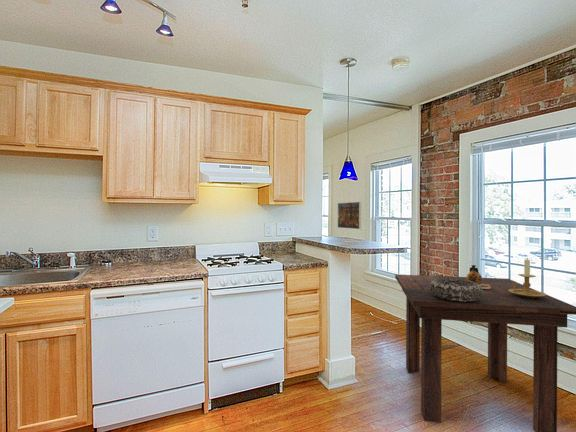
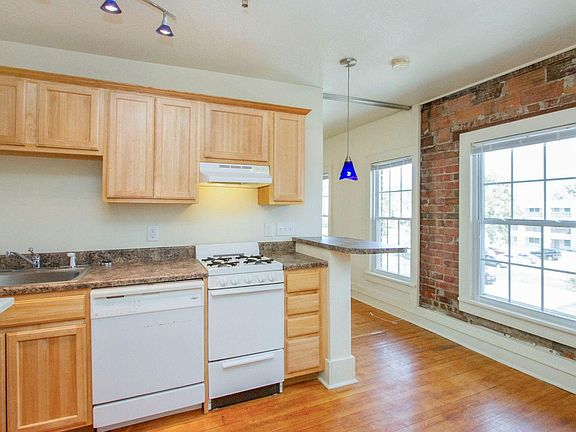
- vase (474, 275)
- decorative bowl (455, 289)
- candle holder (526, 276)
- dining table (471, 321)
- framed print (348, 215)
